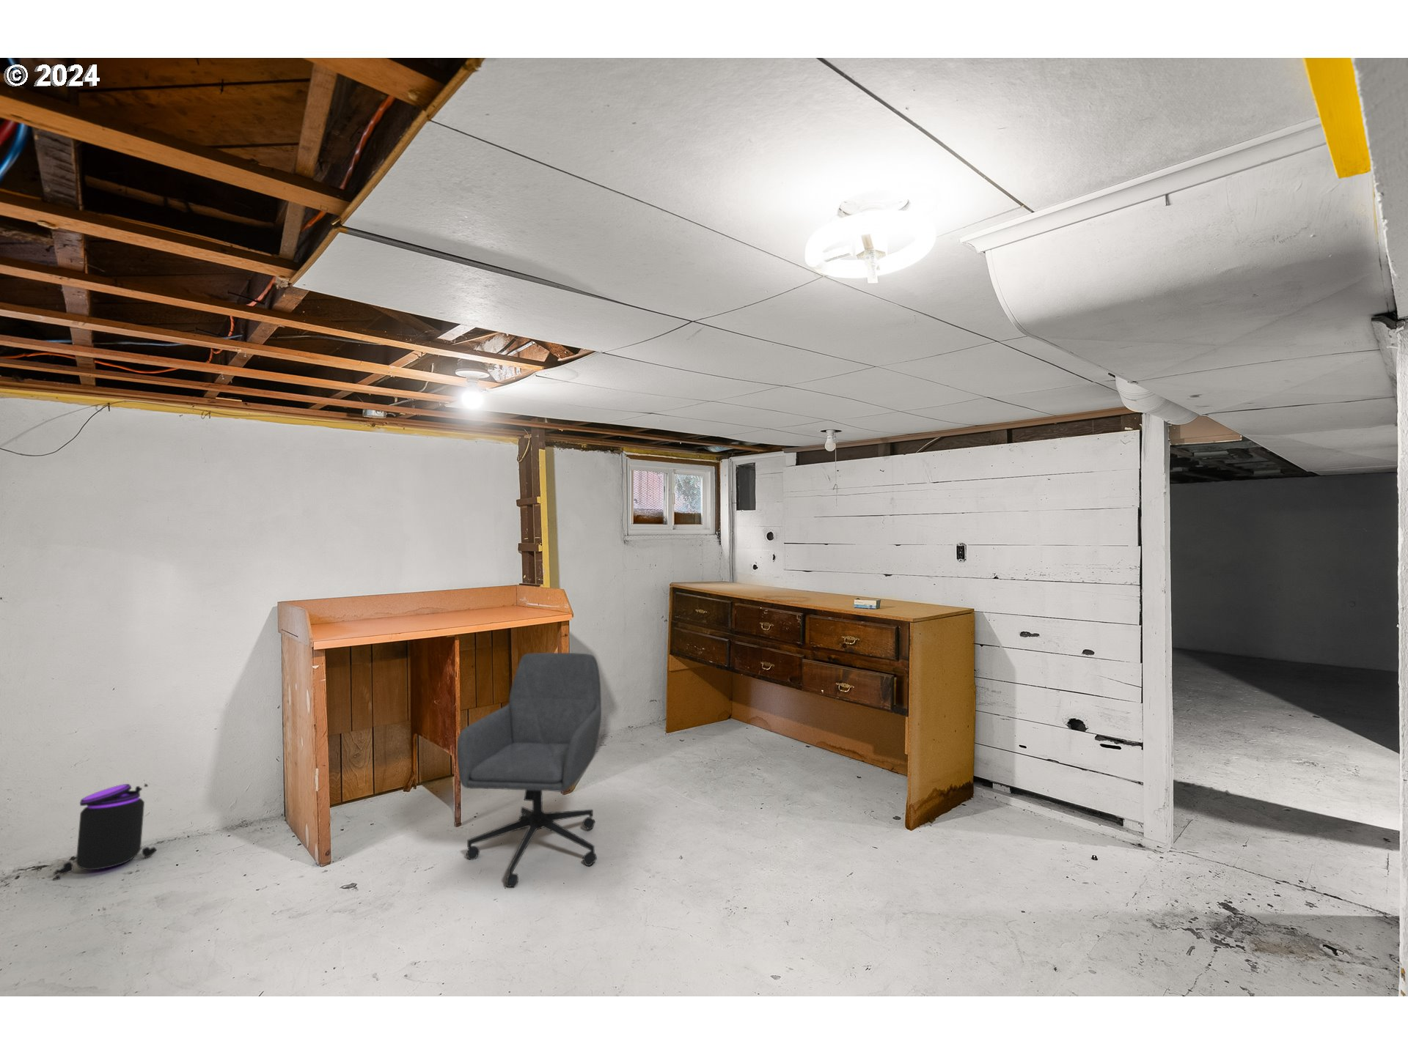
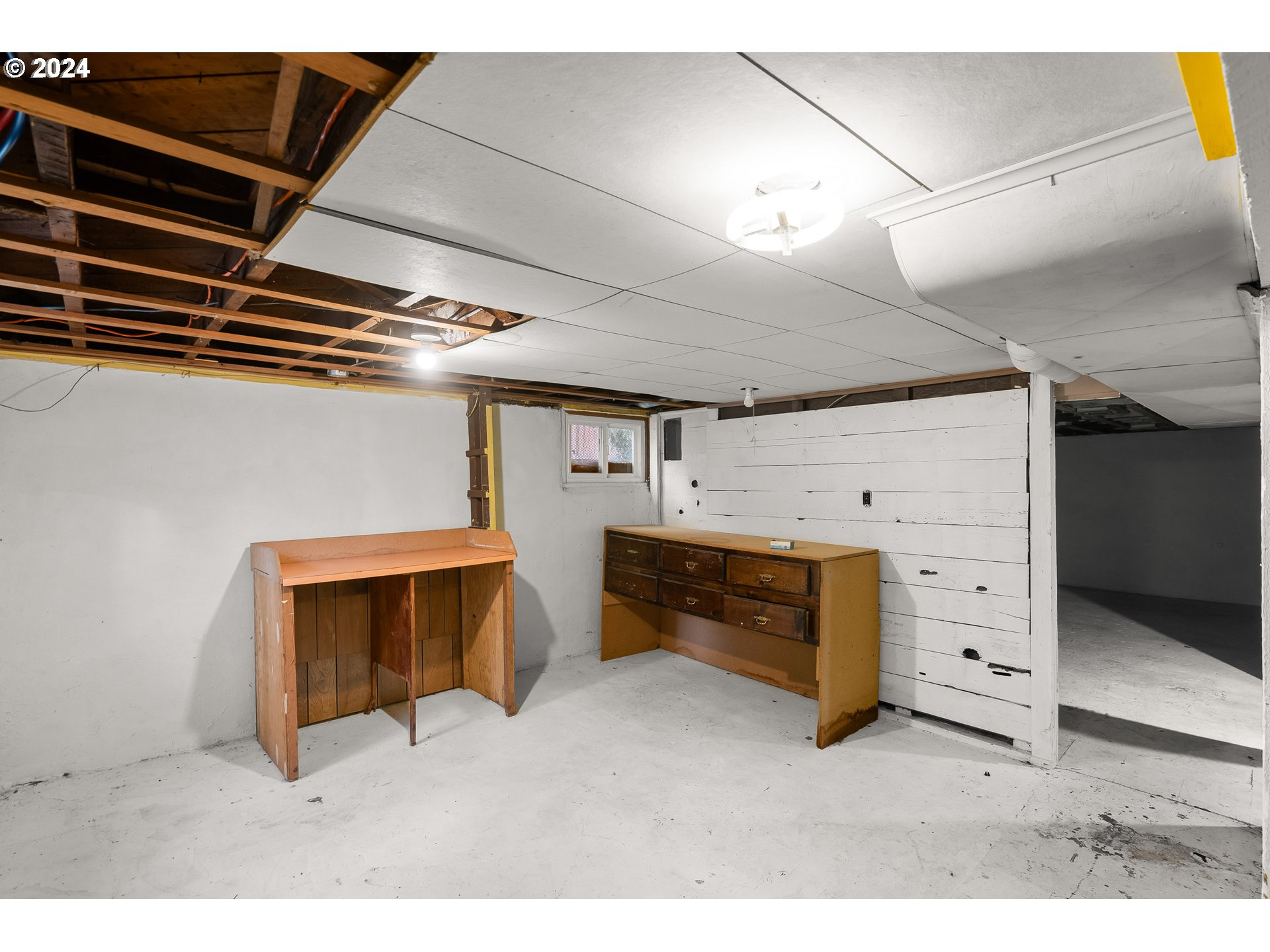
- trash can (106, 827)
- office chair (539, 757)
